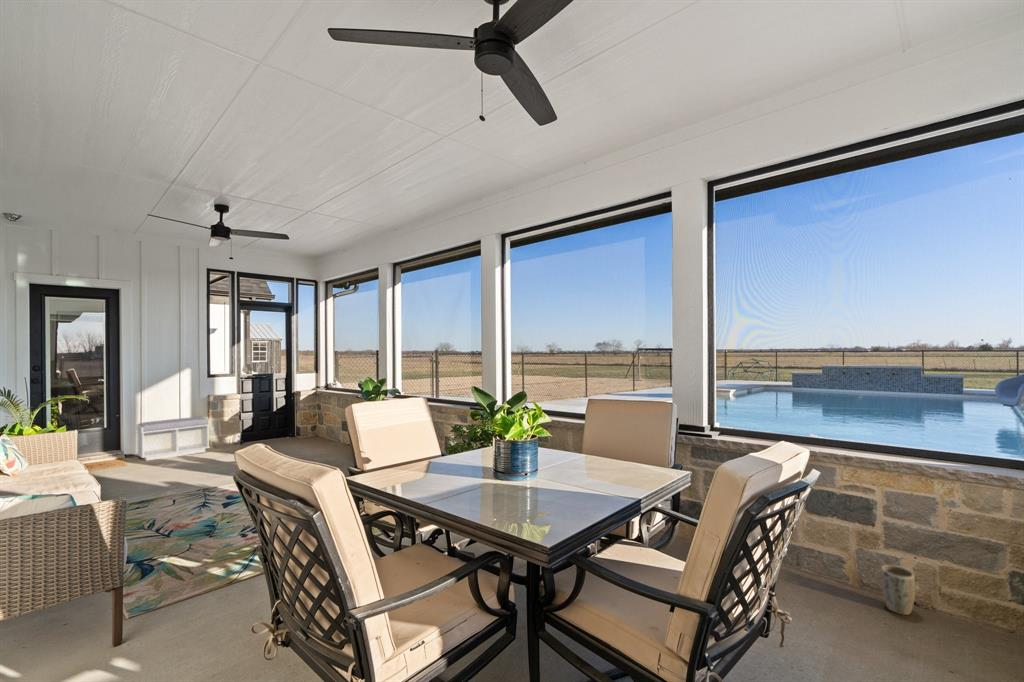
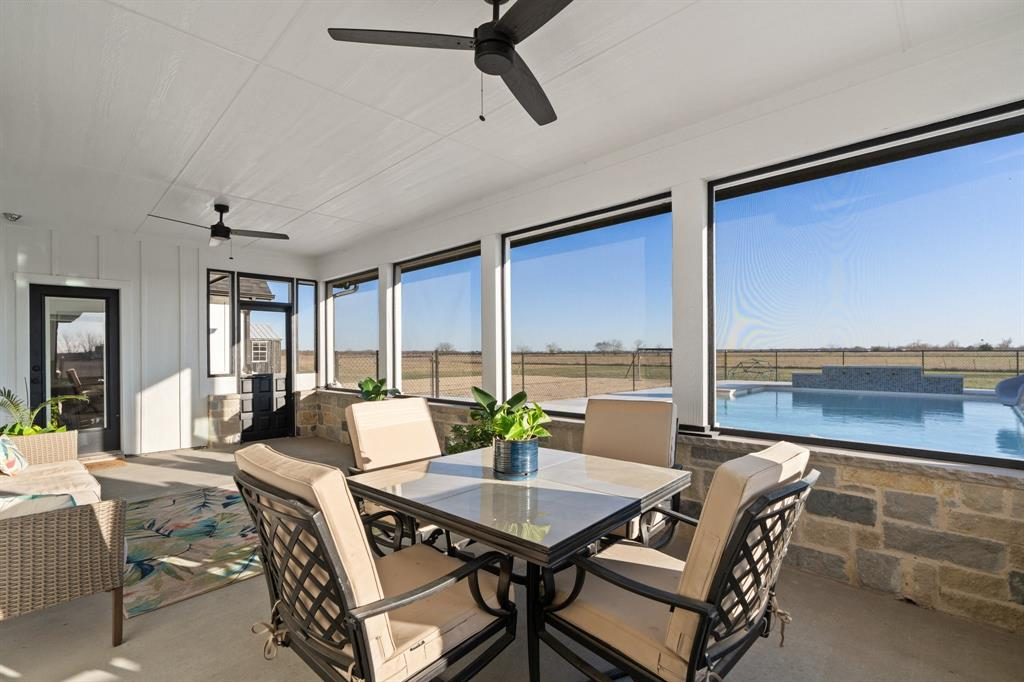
- plant pot (897, 590)
- bench (174, 437)
